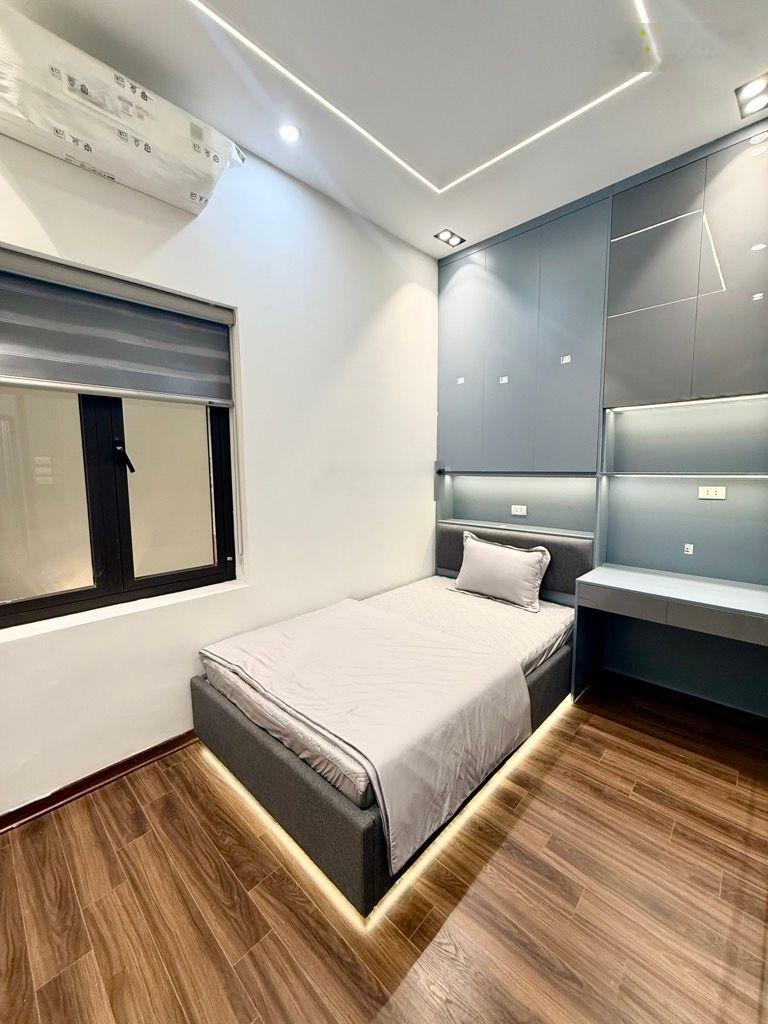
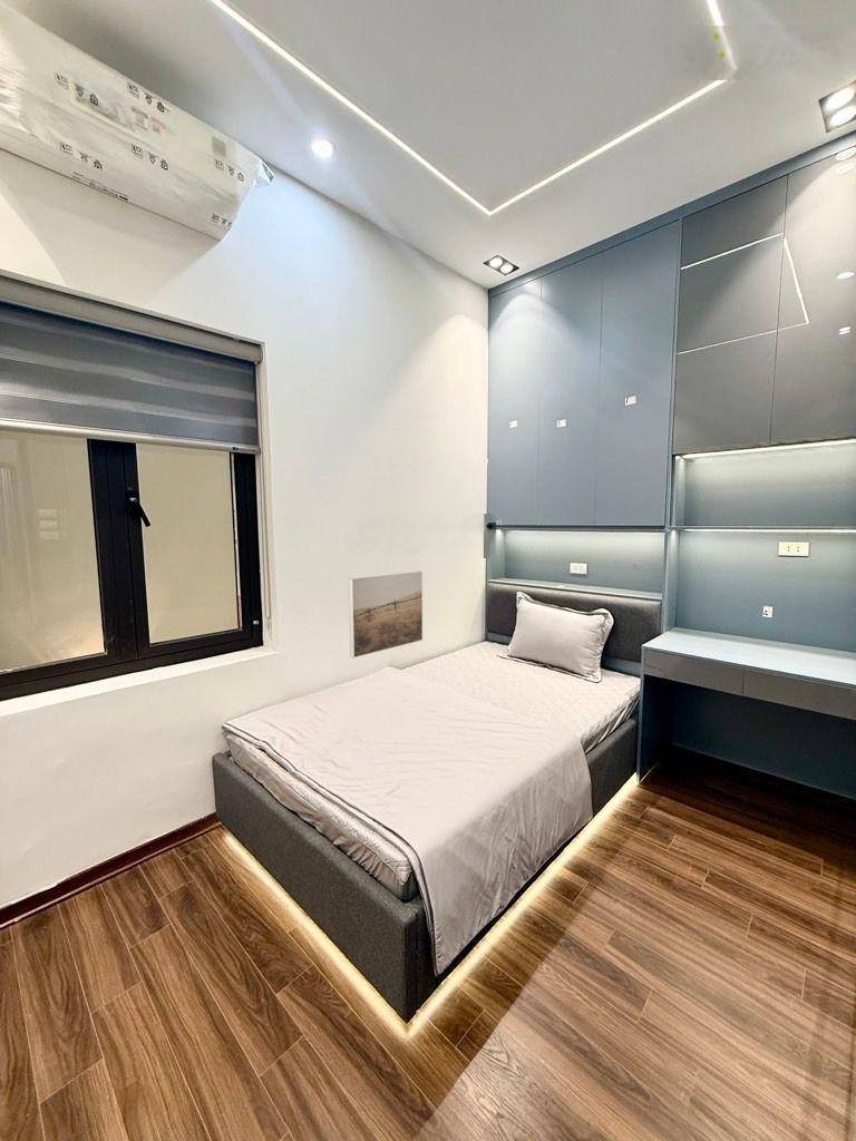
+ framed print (388, 611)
